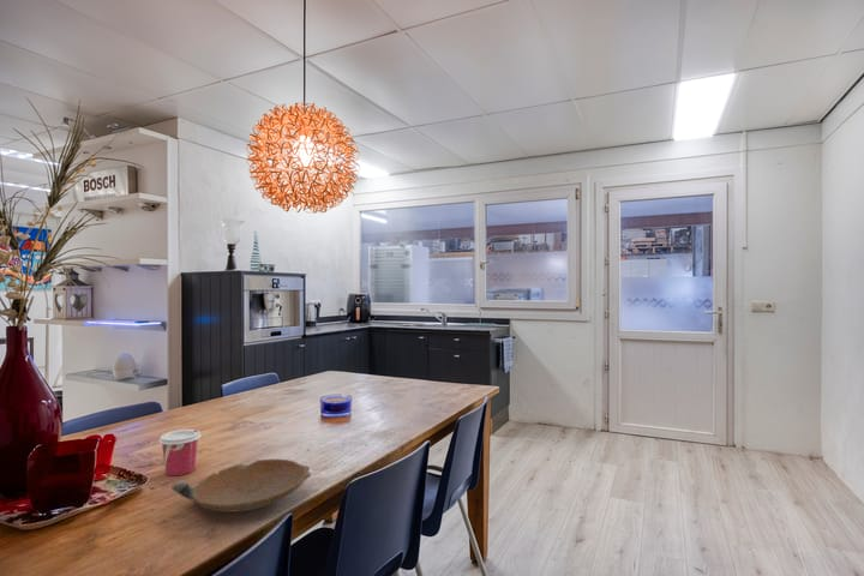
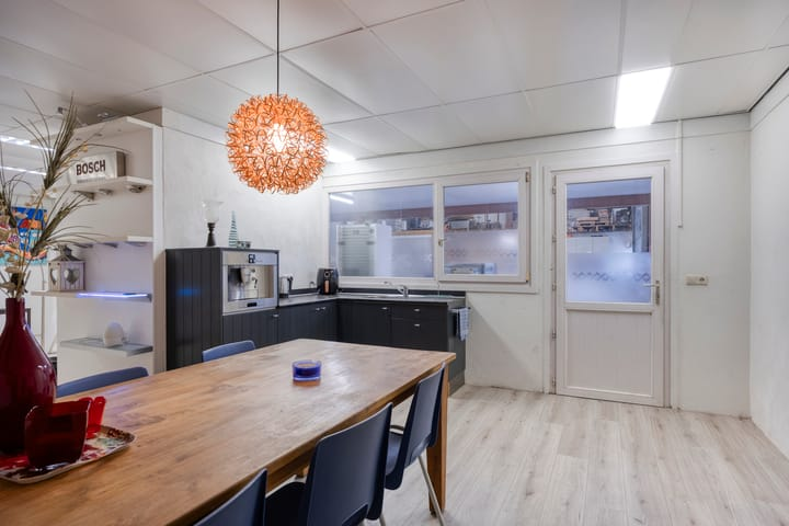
- bowl (251, 485)
- cup (180, 452)
